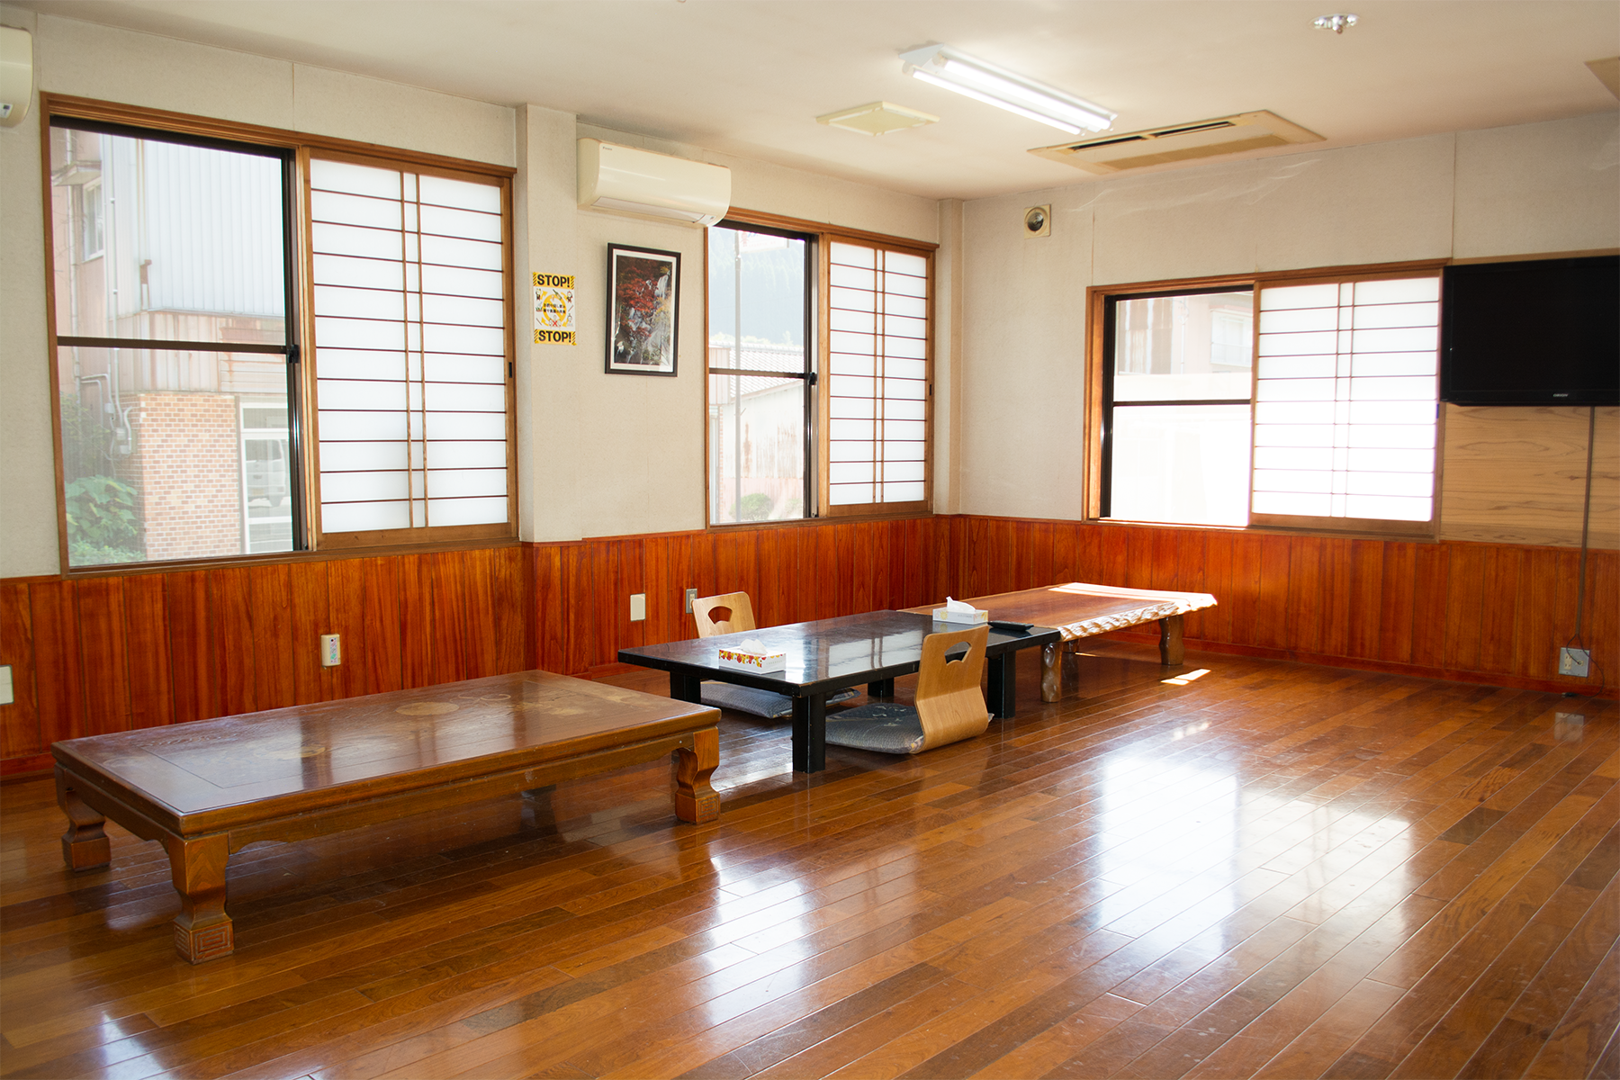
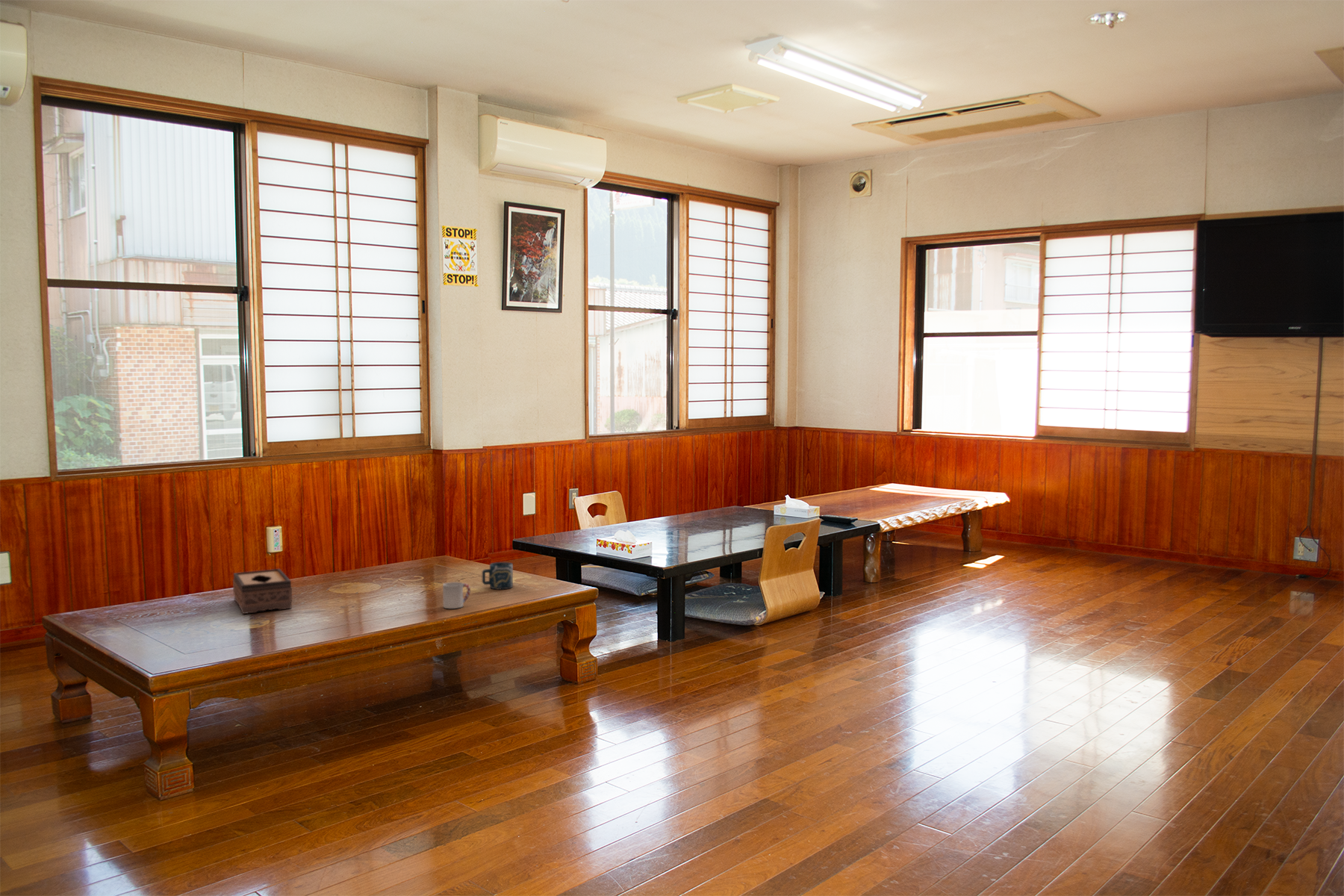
+ tissue box (261, 590)
+ cup (497, 576)
+ cup (457, 594)
